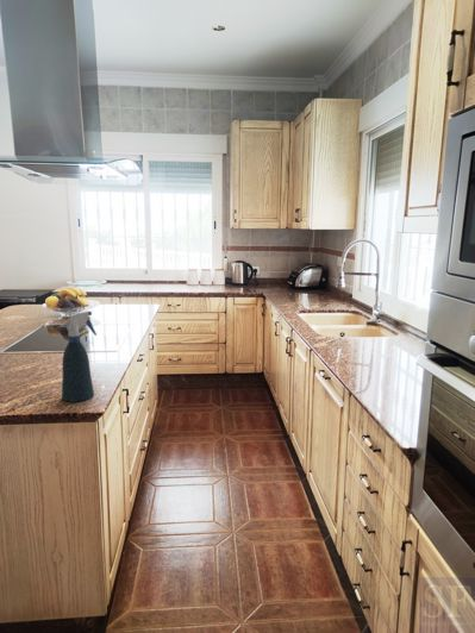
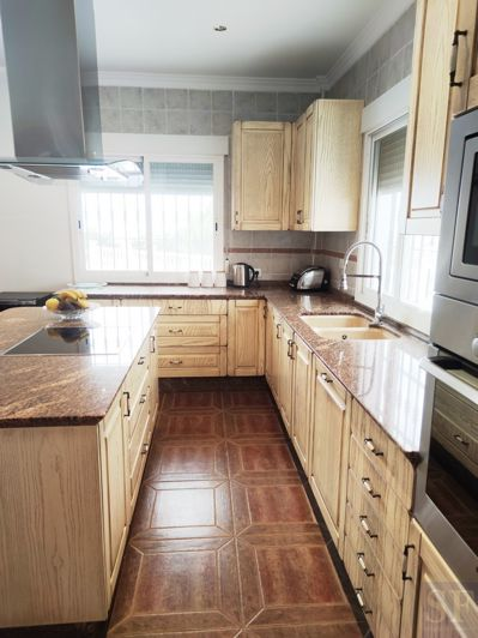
- spray bottle (76, 355)
